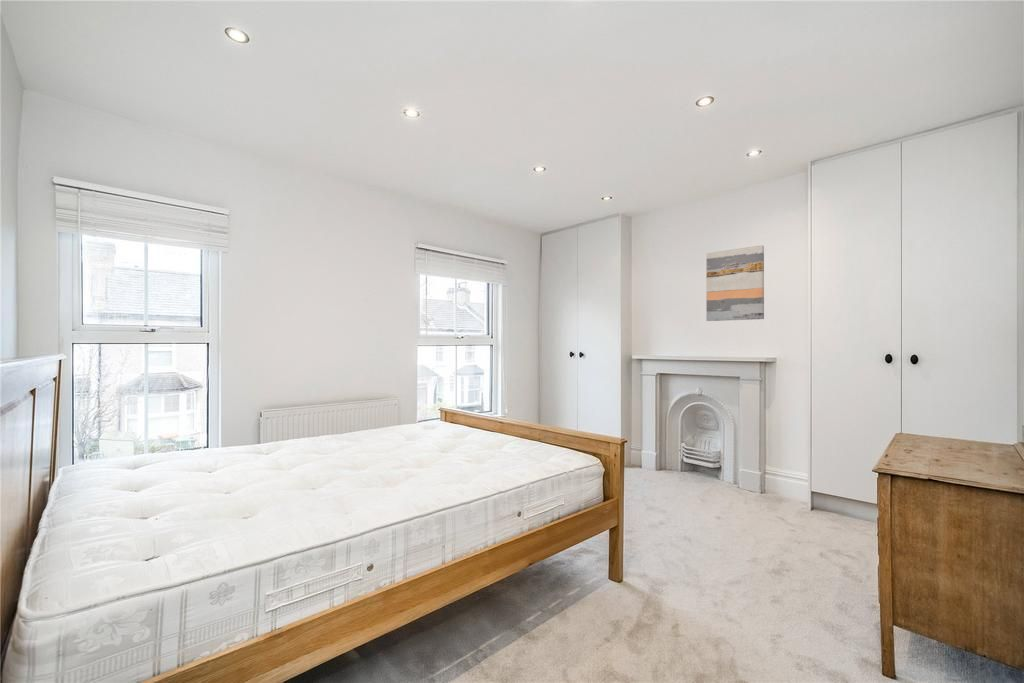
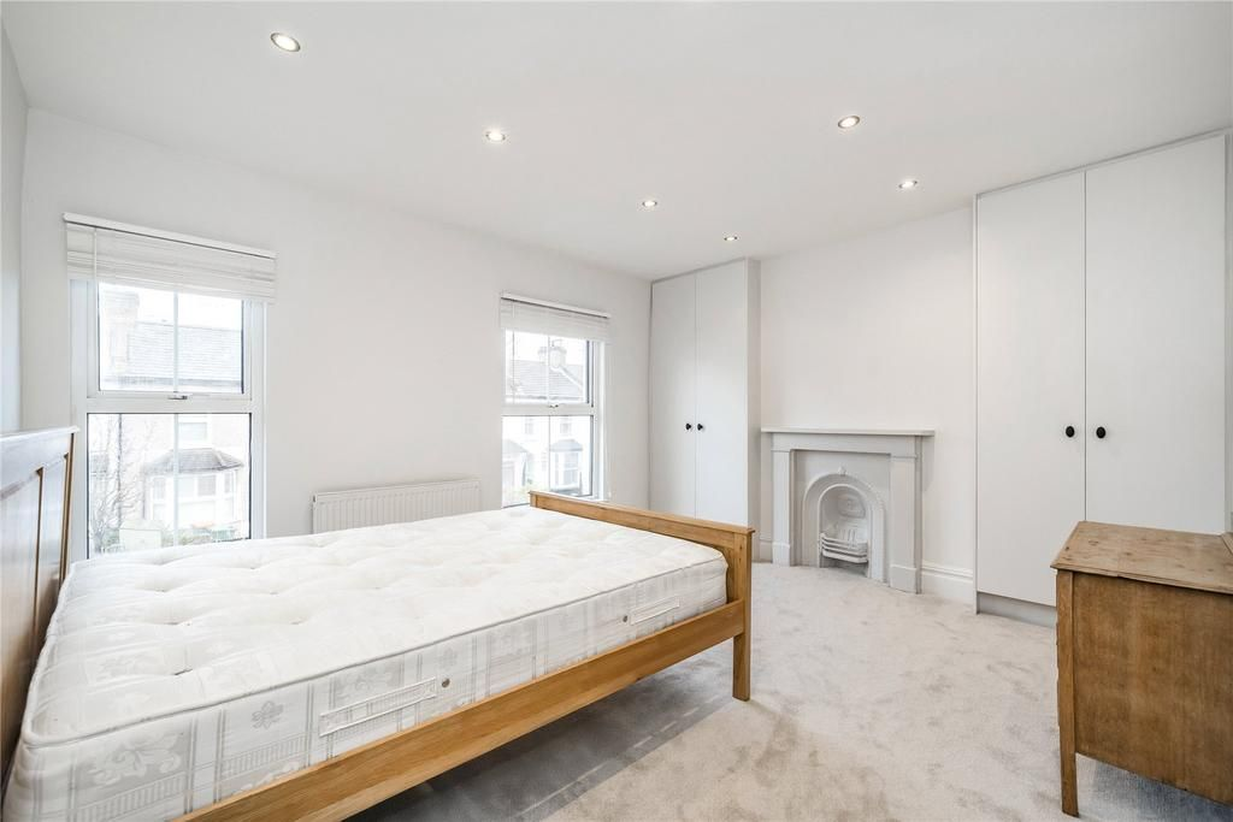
- wall art (734, 284)
